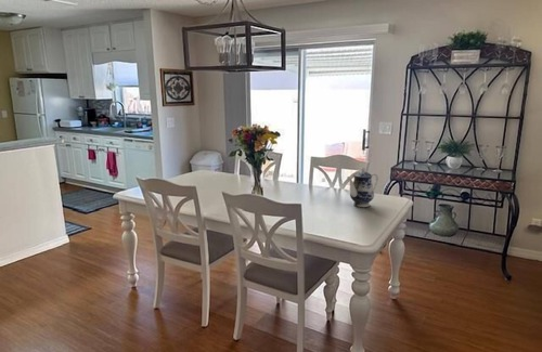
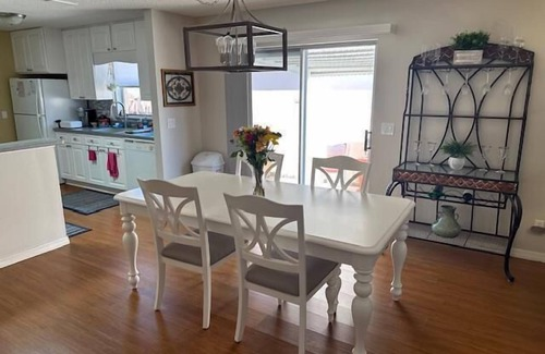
- teapot (362, 185)
